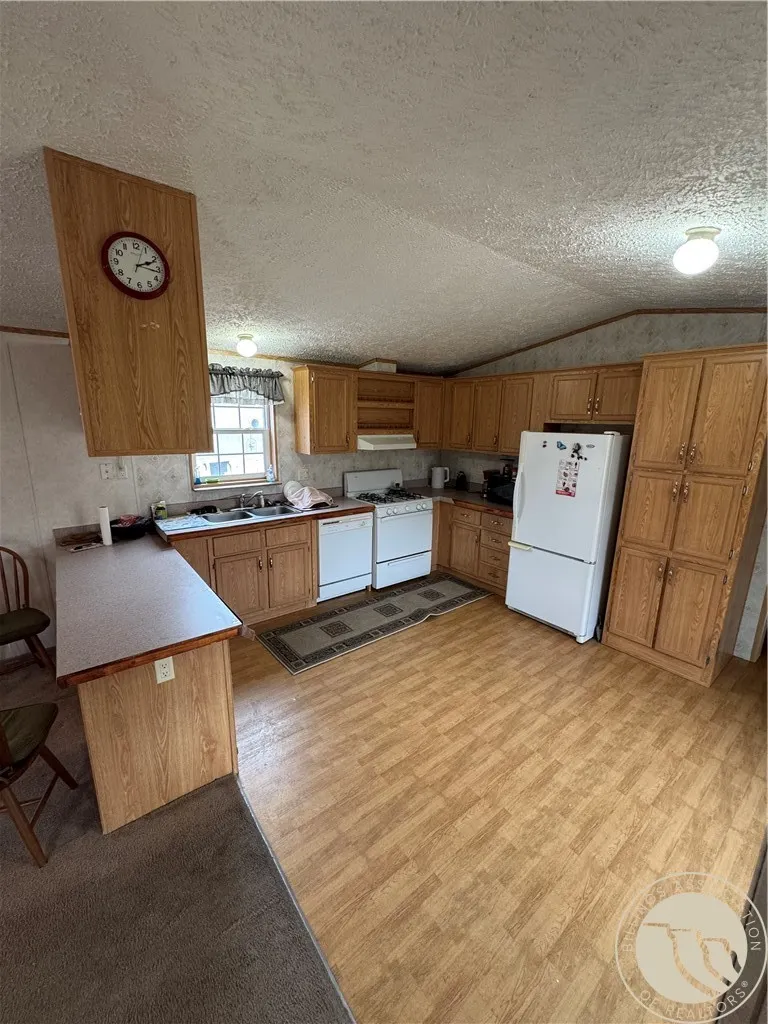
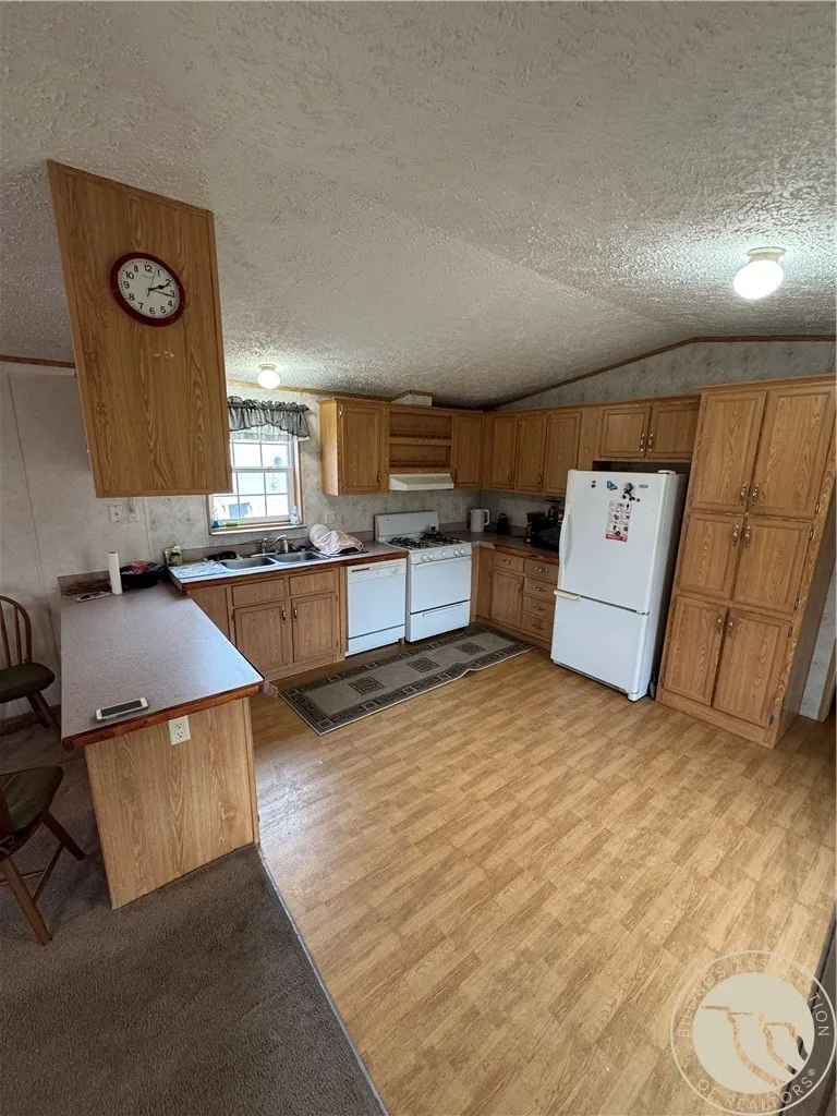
+ cell phone (122, 708)
